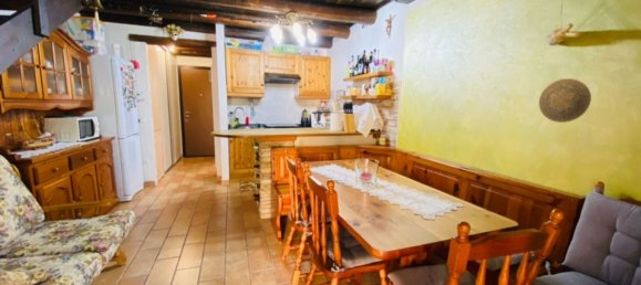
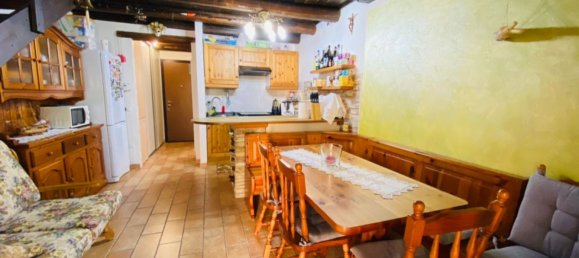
- decorative plate (561, 101)
